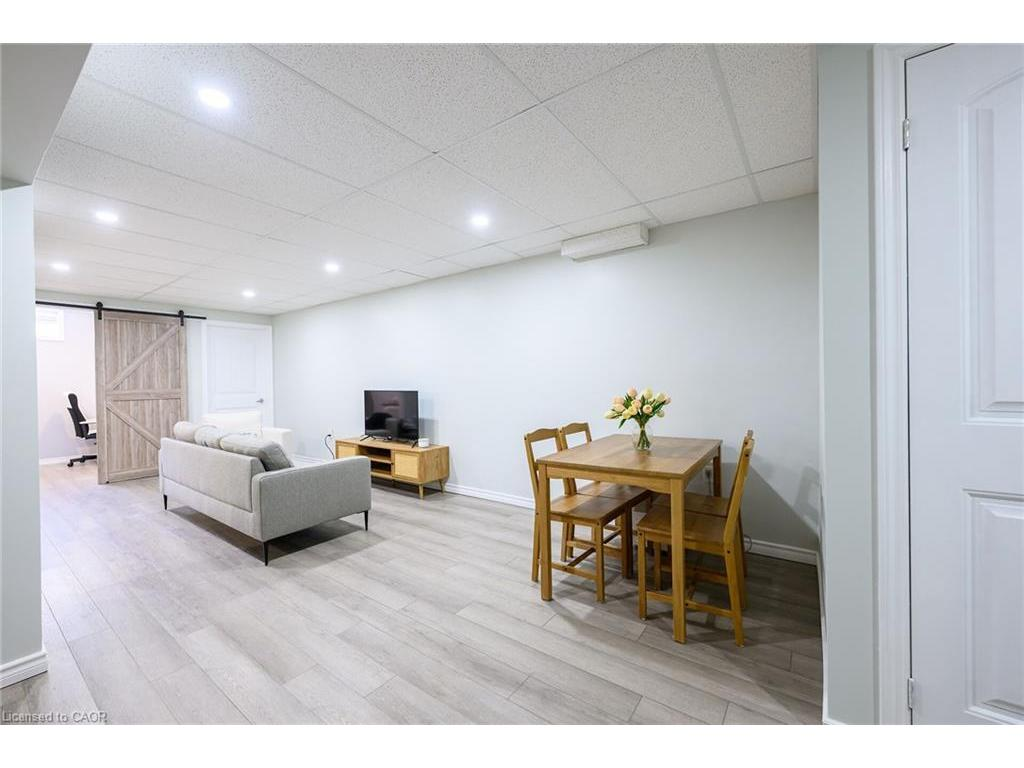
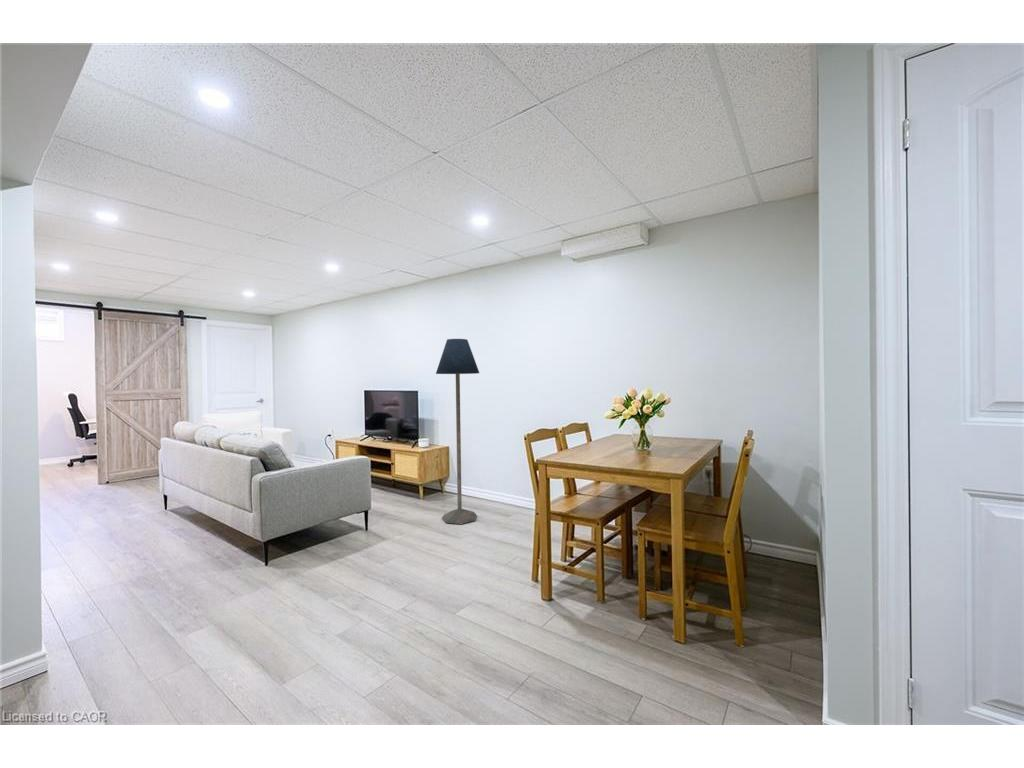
+ floor lamp (458, 428)
